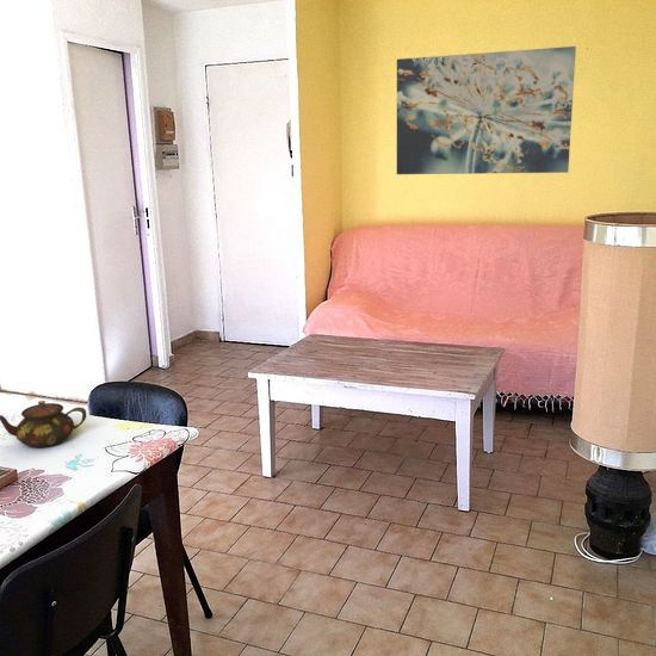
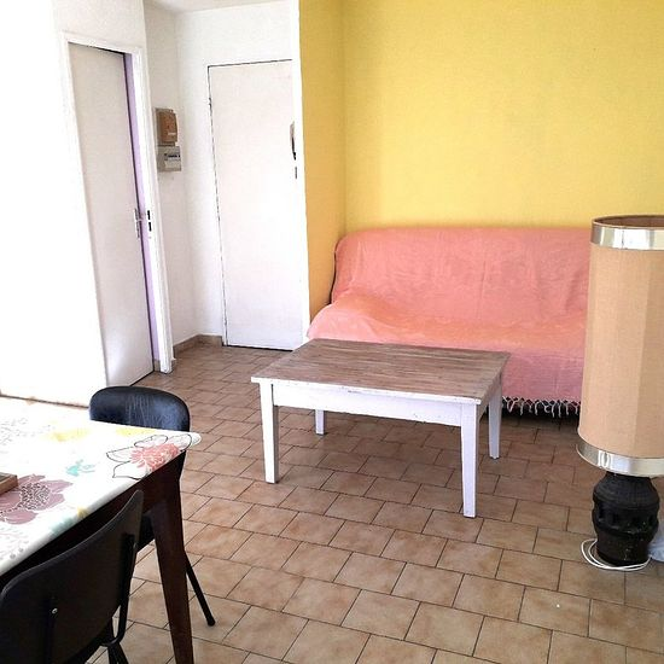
- wall art (481, 115)
- teapot (43, 421)
